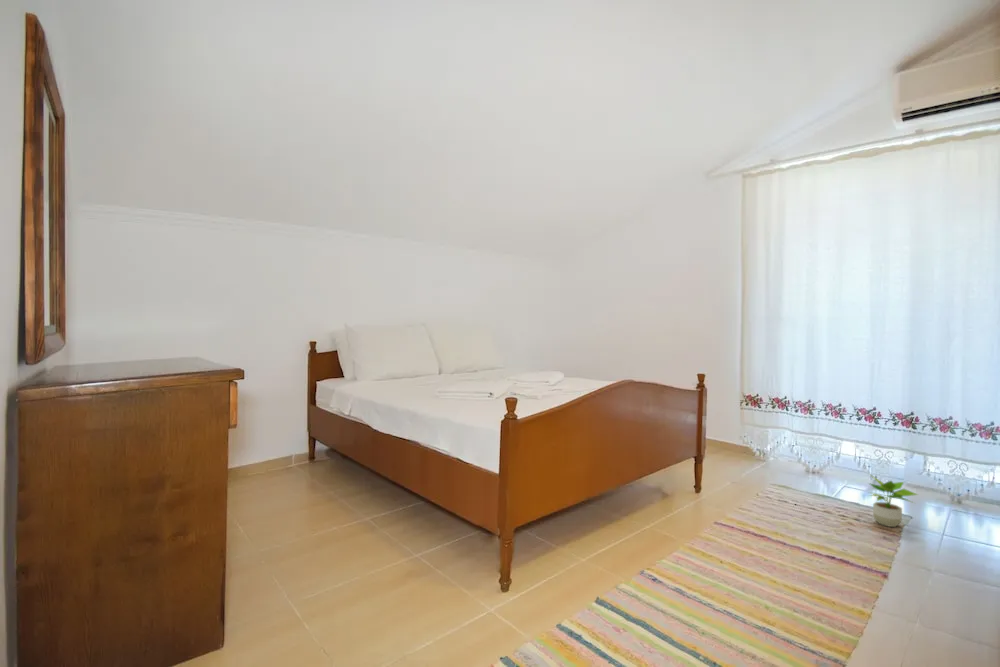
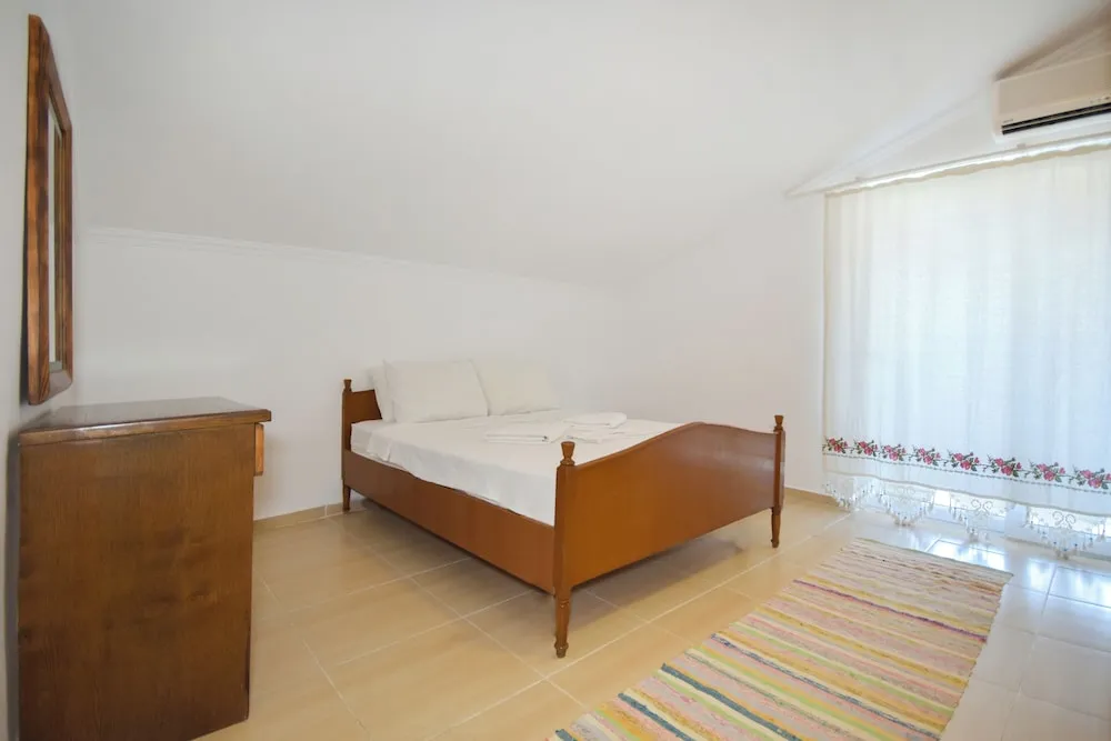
- potted plant (890, 501)
